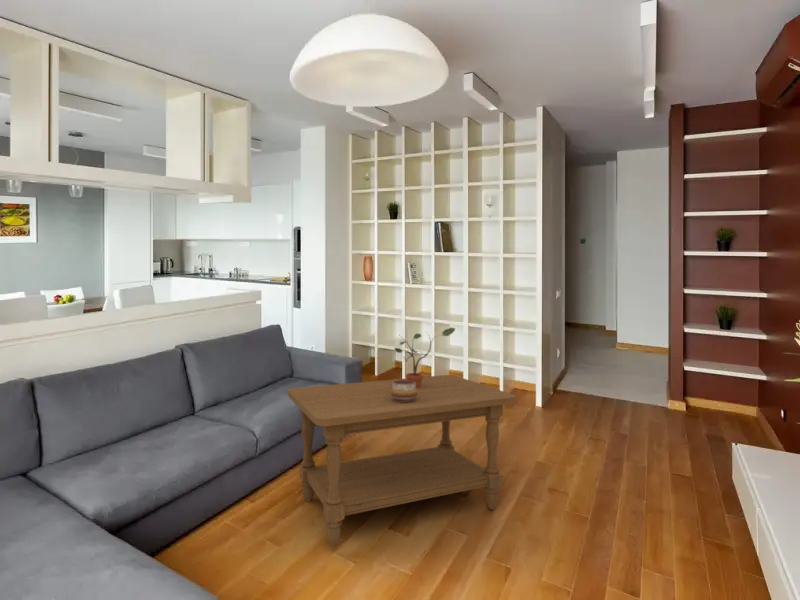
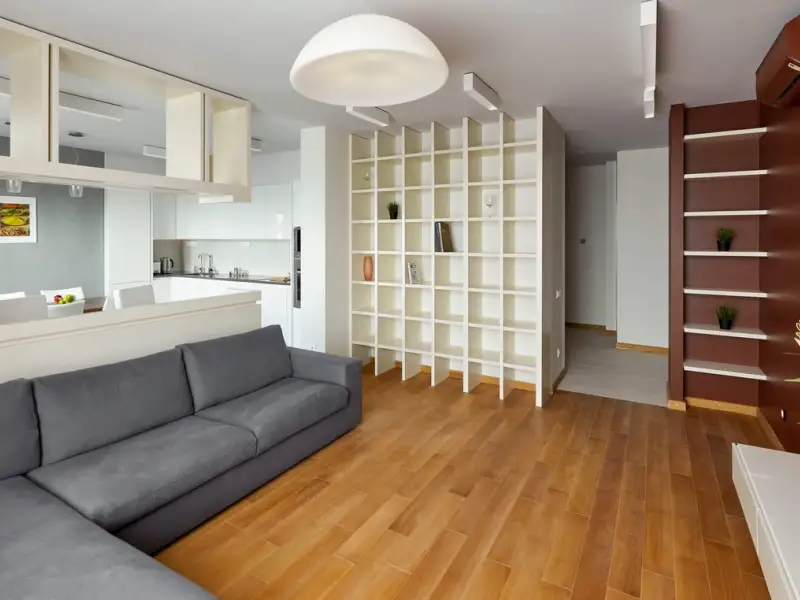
- potted plant (421, 357)
- coffee table (398, 453)
- decorative bowl (404, 390)
